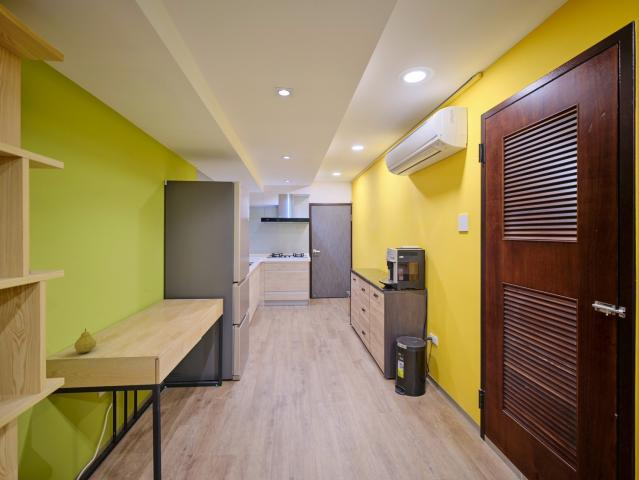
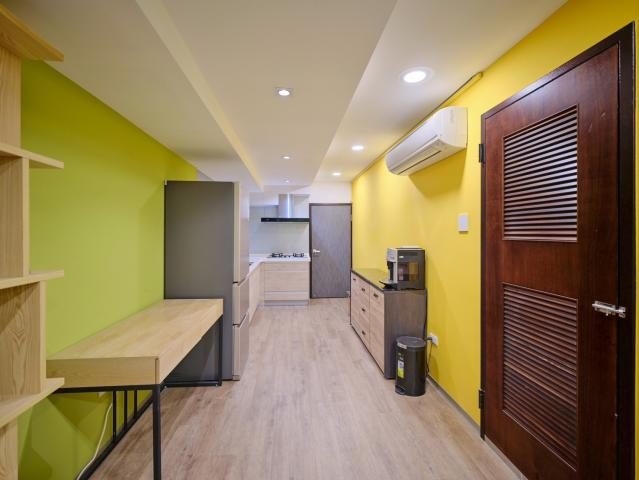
- fruit (85, 340)
